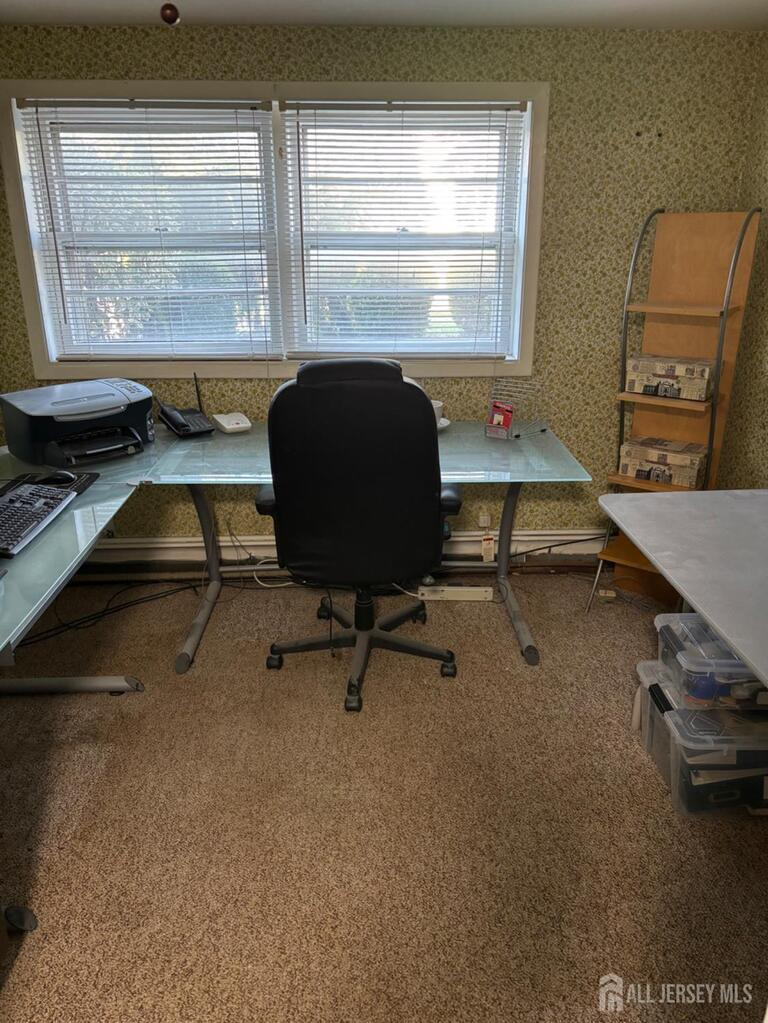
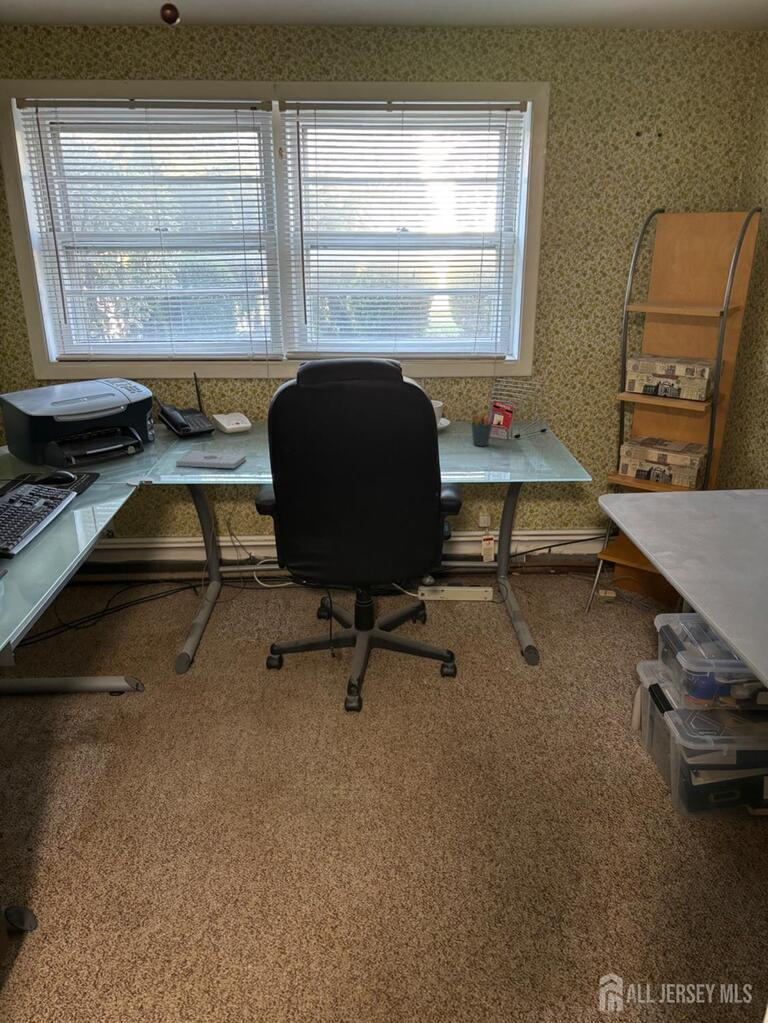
+ pen holder (481, 428)
+ notepad (212, 460)
